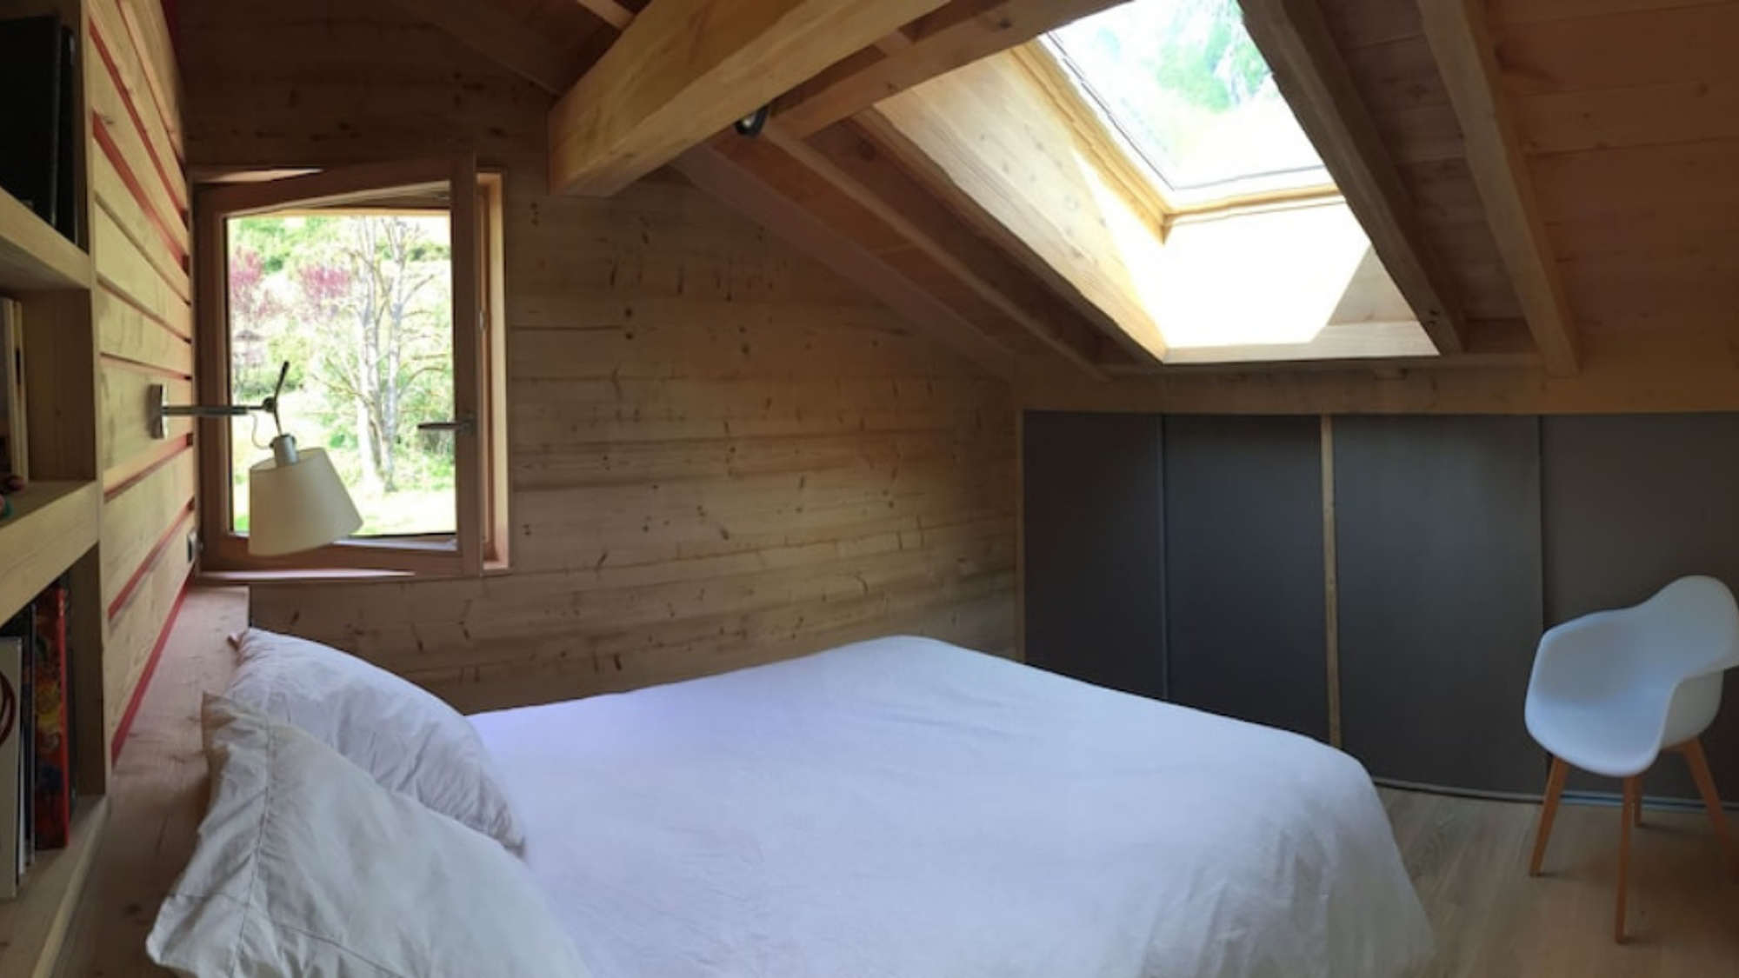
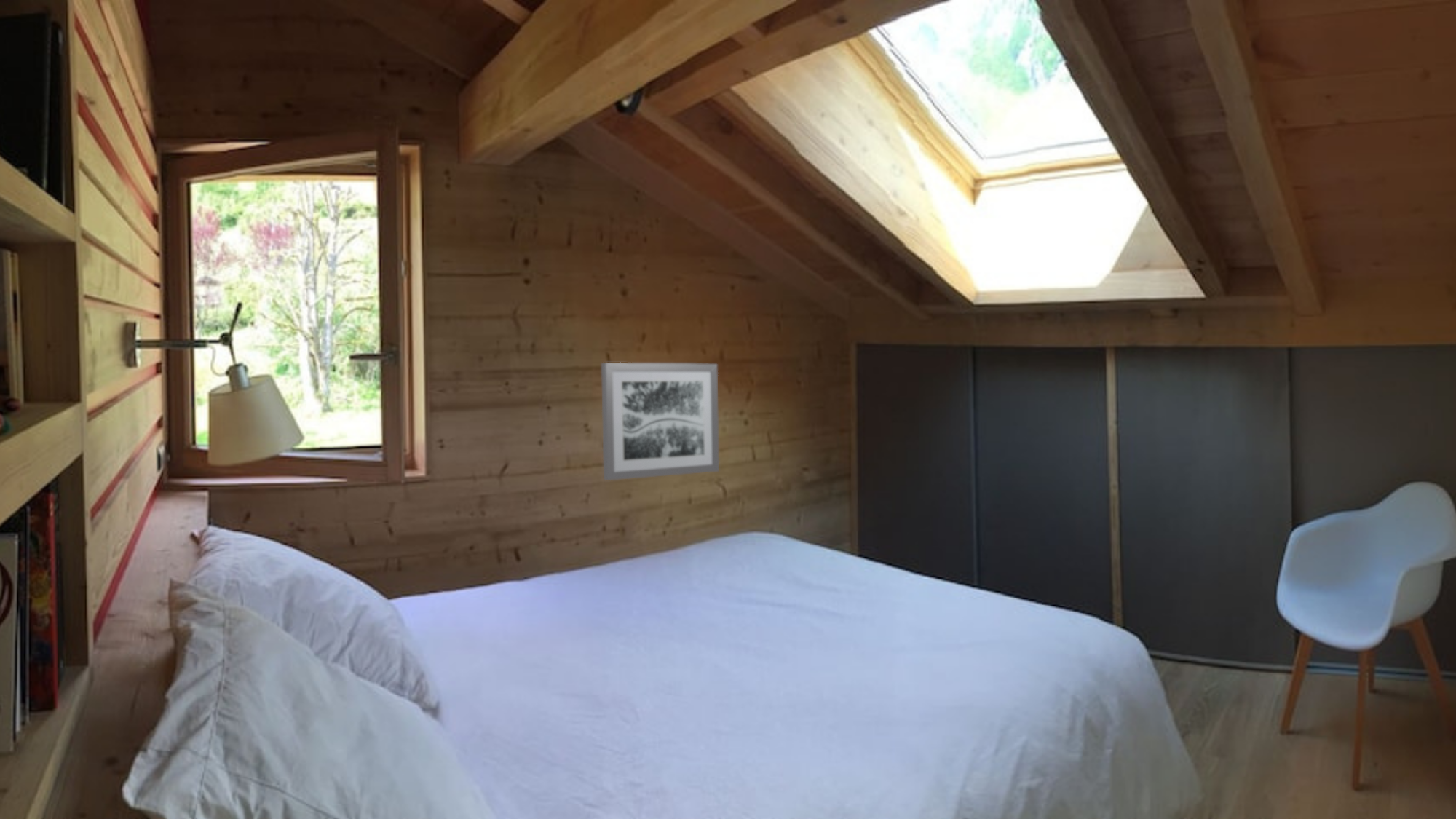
+ wall art (662, 419)
